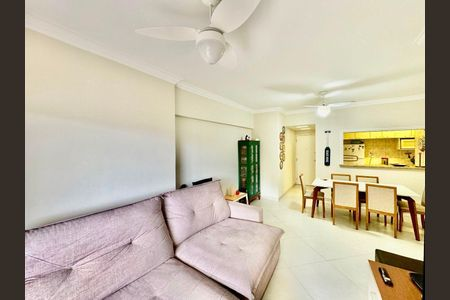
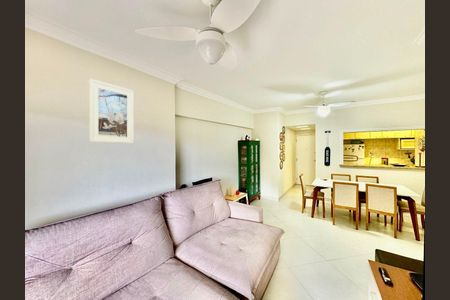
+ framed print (113, 114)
